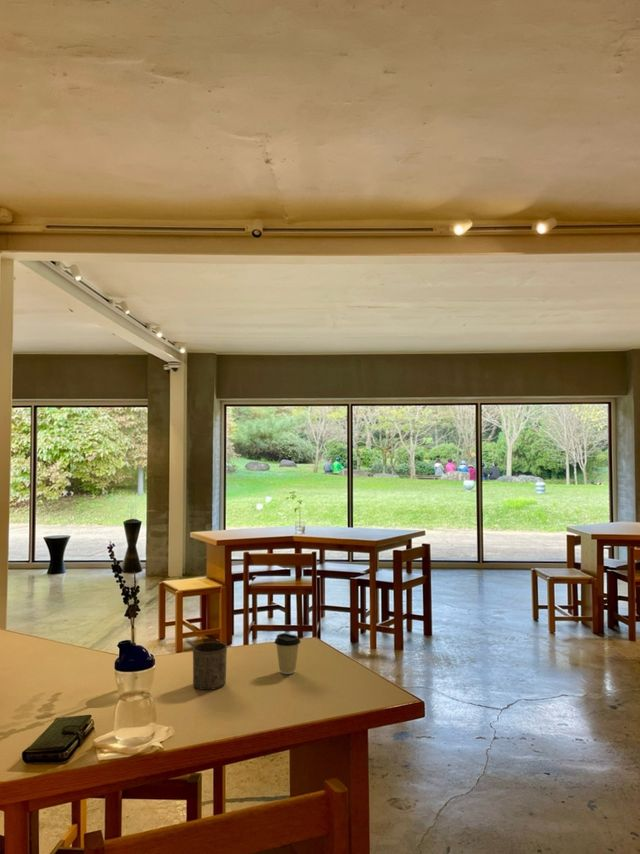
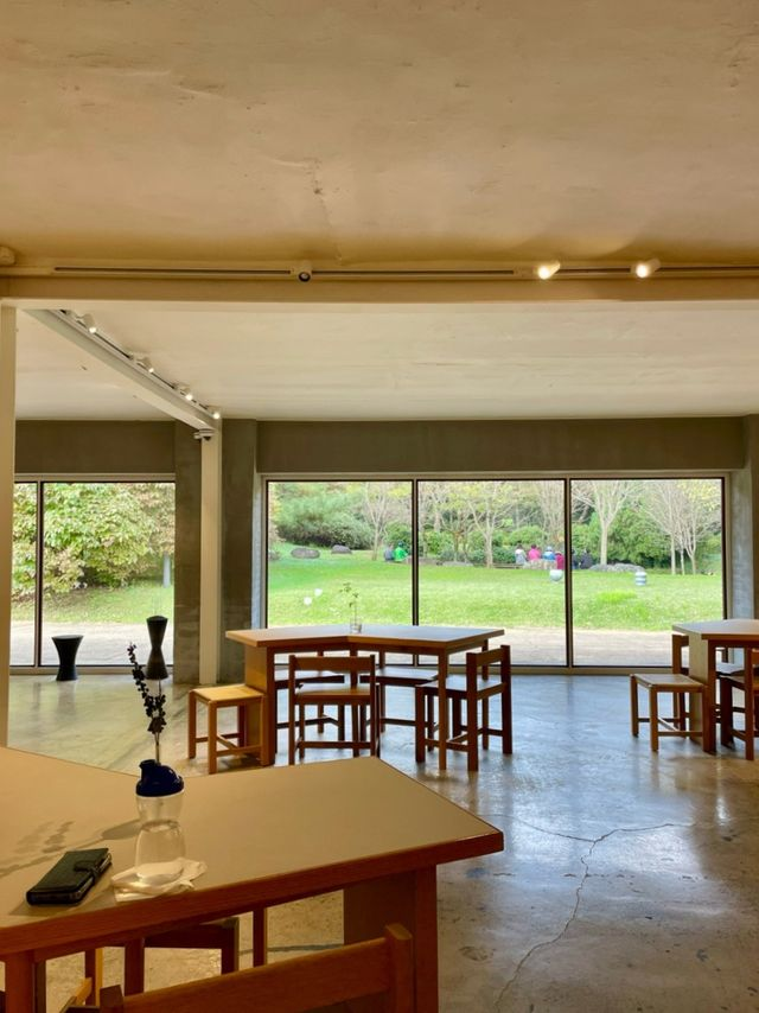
- coffee cup (287, 653)
- cup (209, 665)
